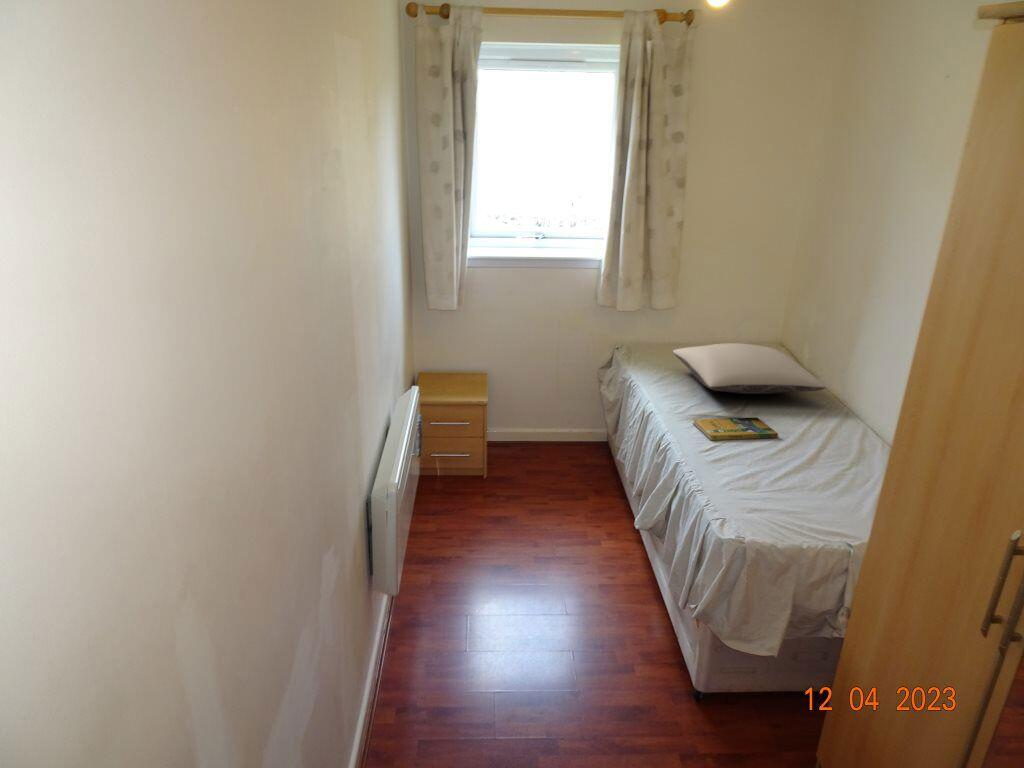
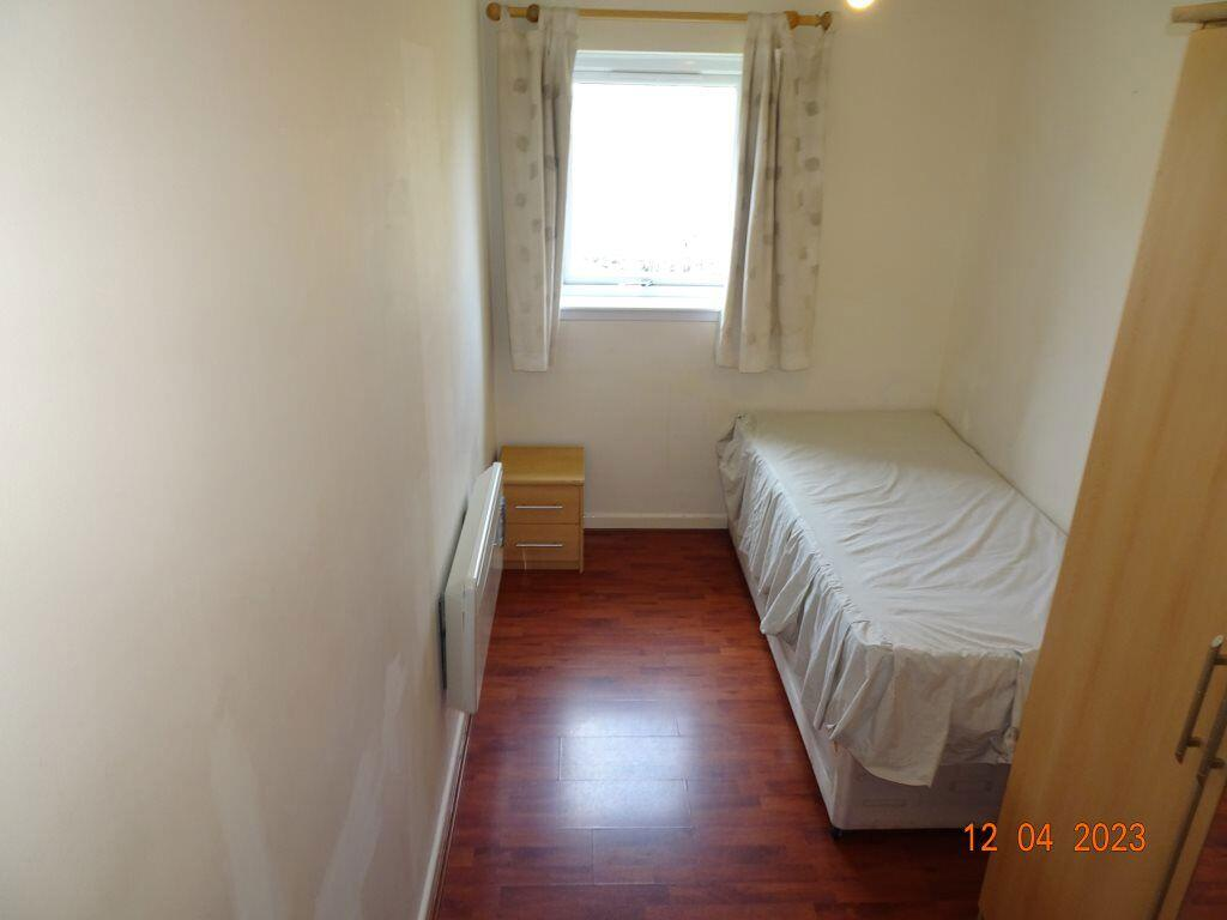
- booklet (734, 428)
- pillow (743, 367)
